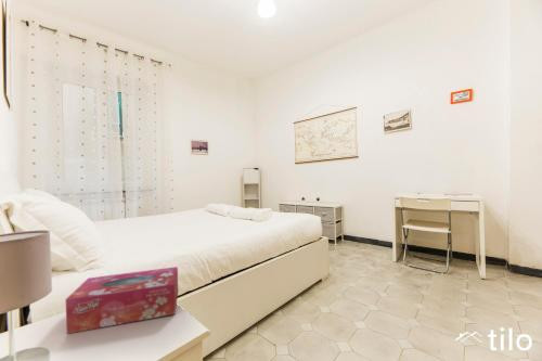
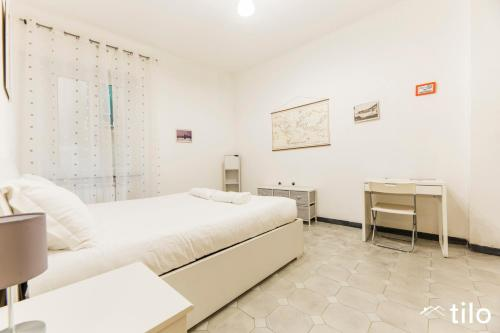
- tissue box (130, 295)
